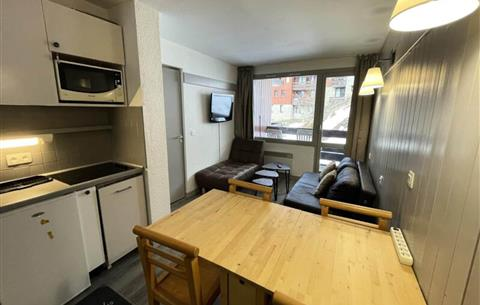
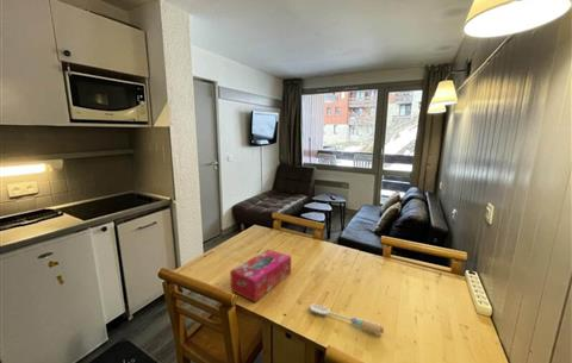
+ spoon (343, 317)
+ tissue box (262, 271)
